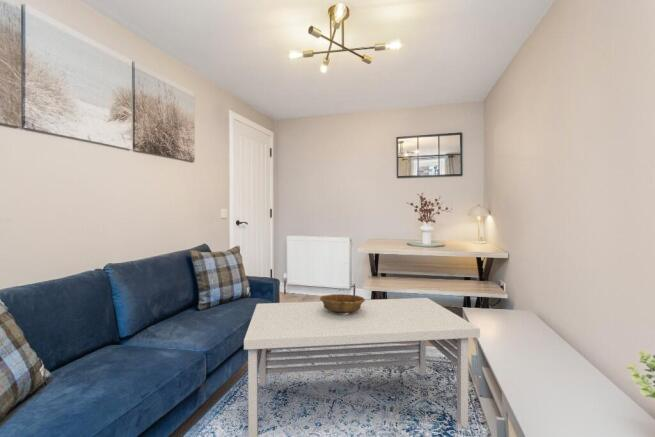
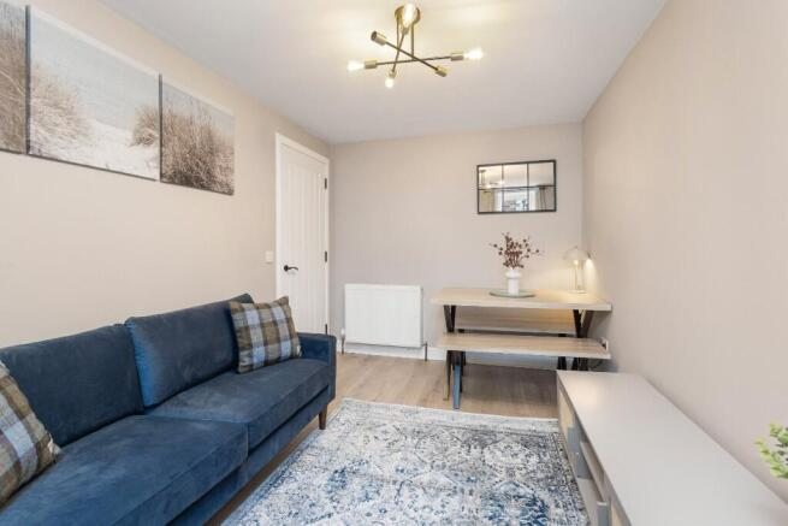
- decorative bowl (342, 303)
- coffee table (354, 358)
